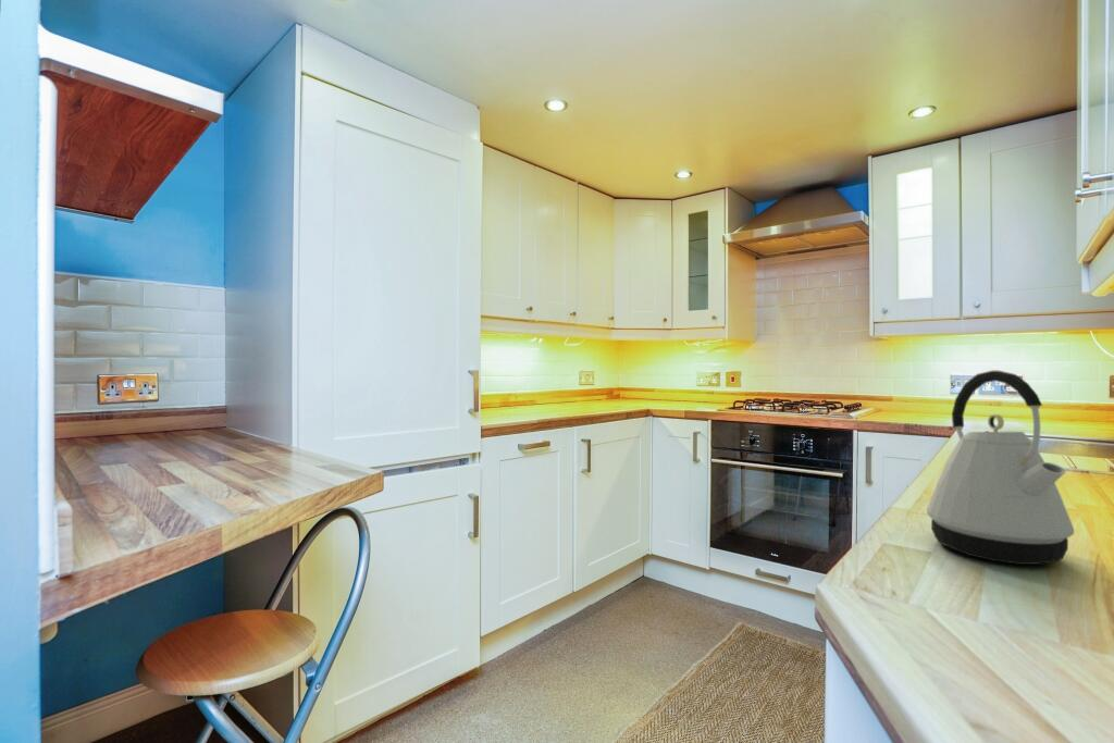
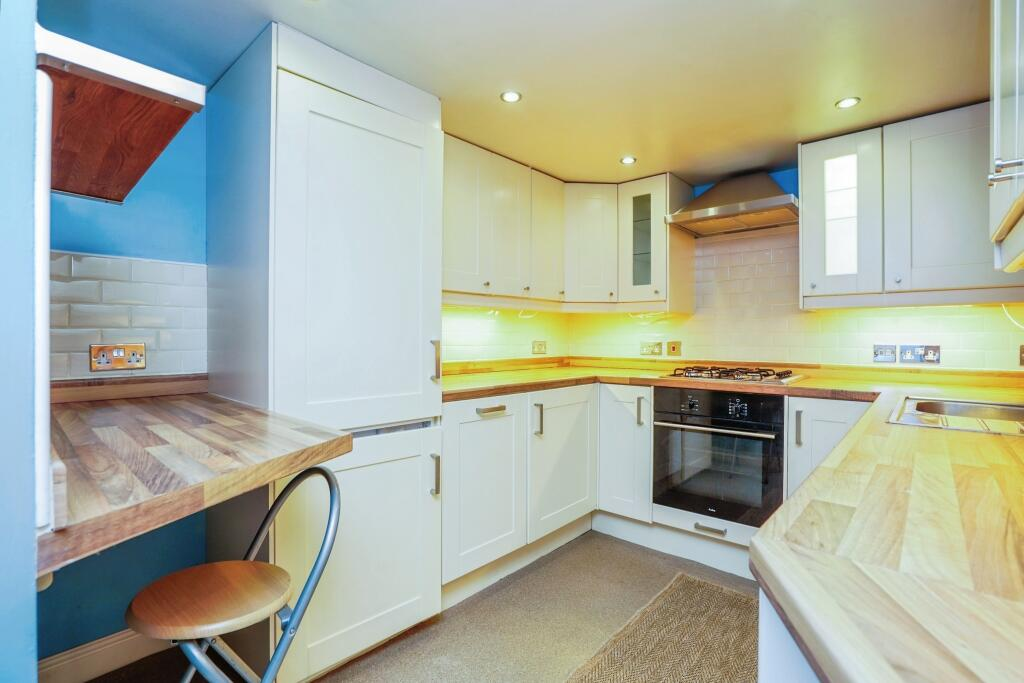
- kettle (998, 460)
